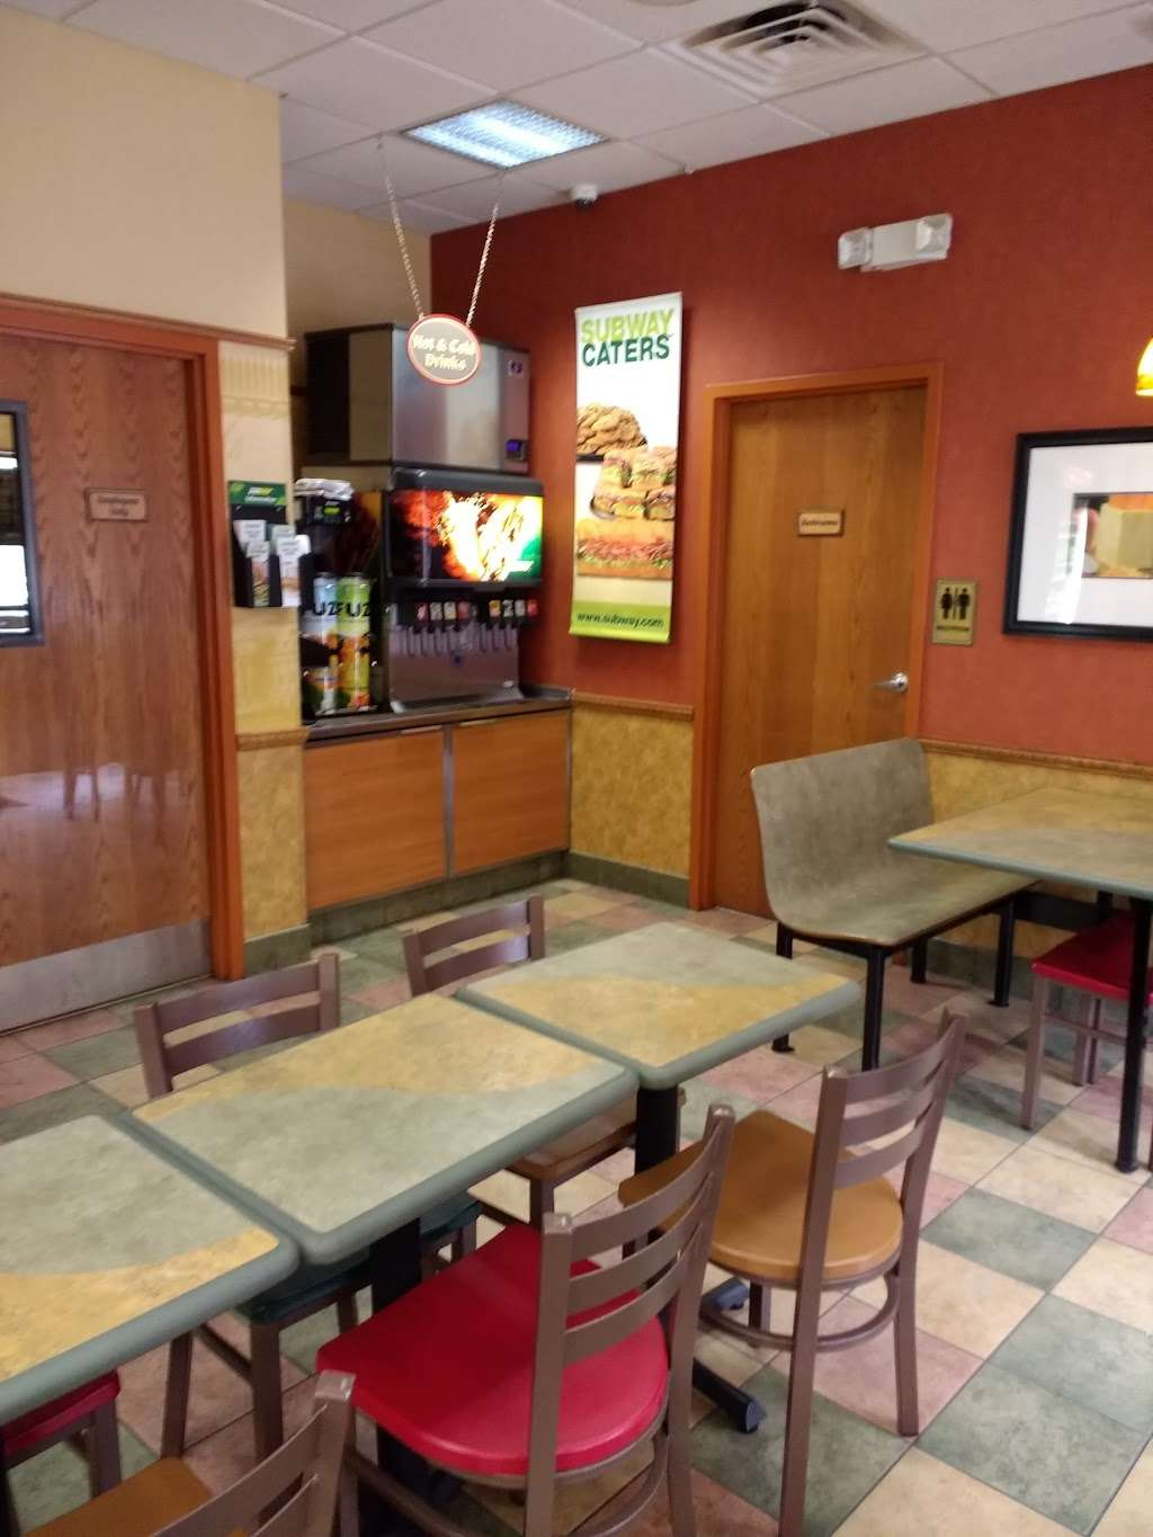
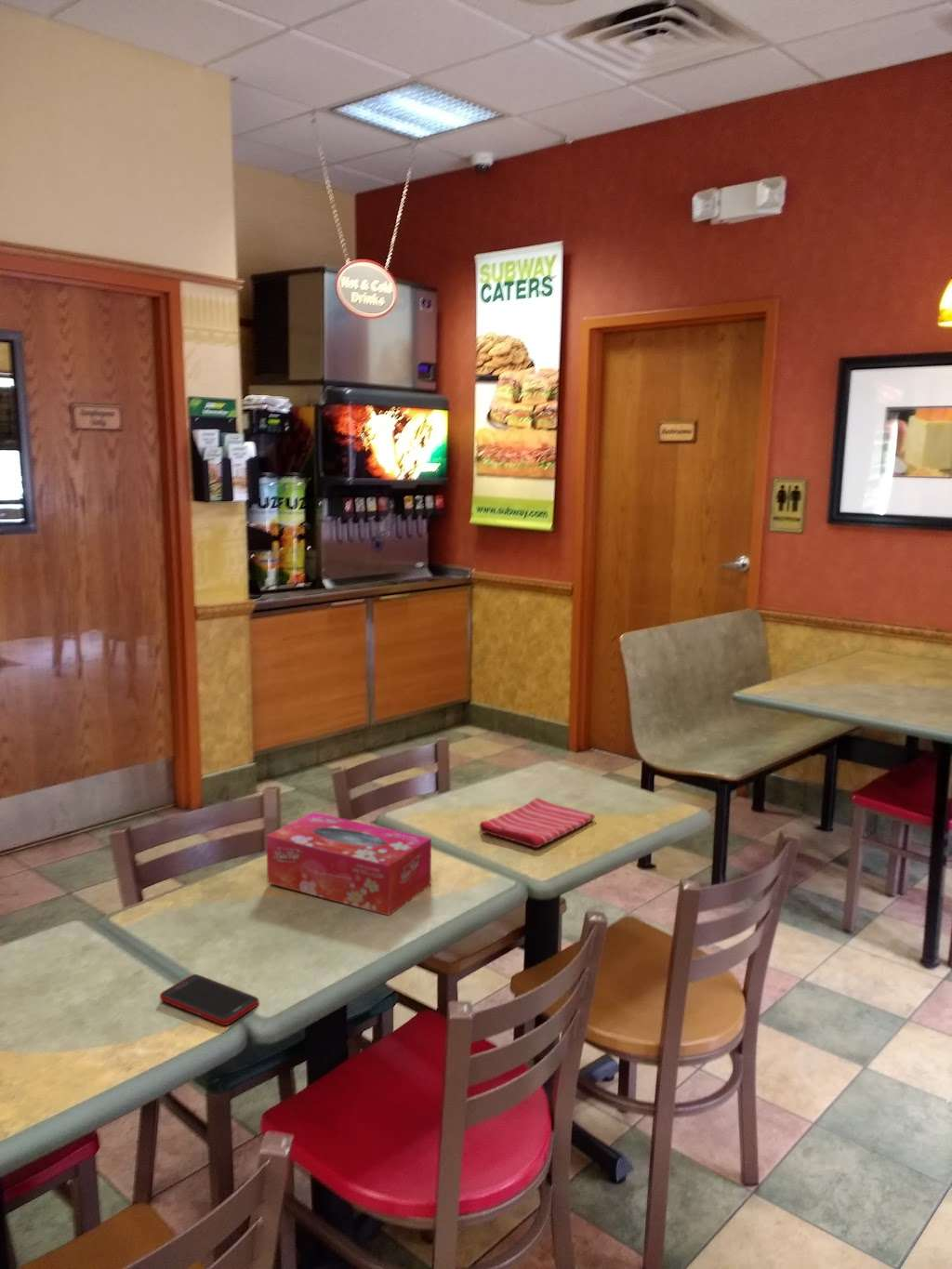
+ tissue box (349, 860)
+ cell phone (209, 998)
+ dish towel (536, 821)
